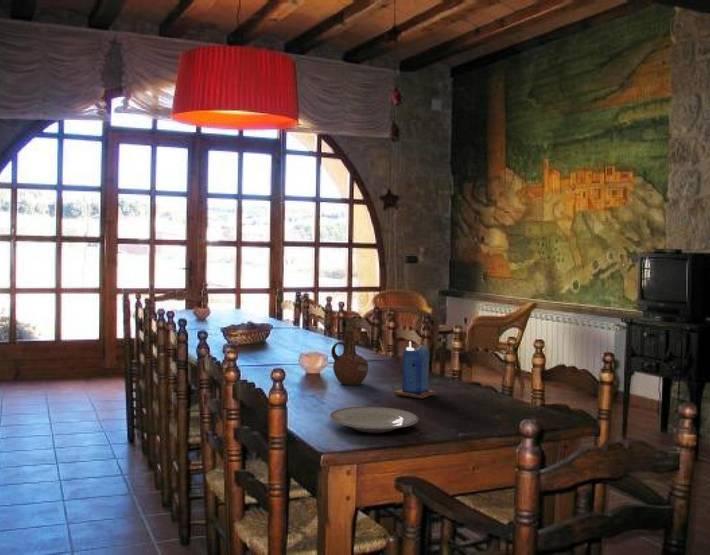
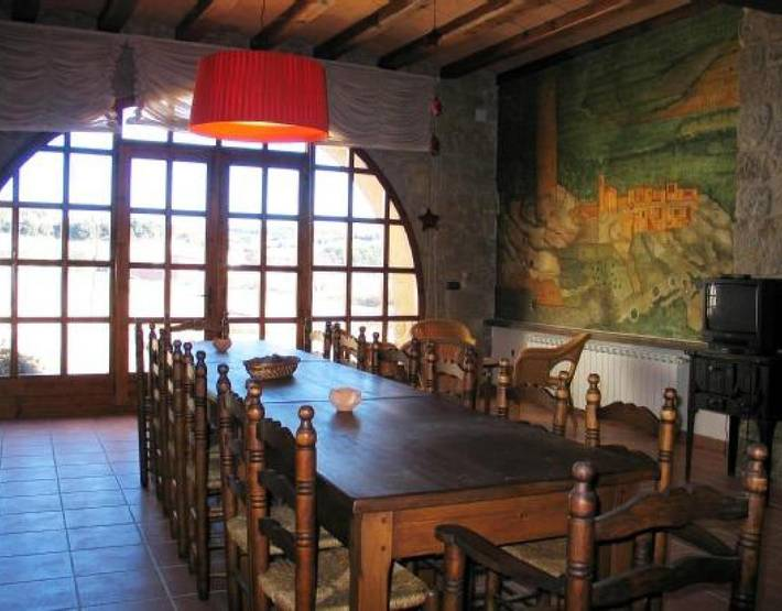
- plate (373, 421)
- ceramic pitcher (350, 352)
- candle (416, 368)
